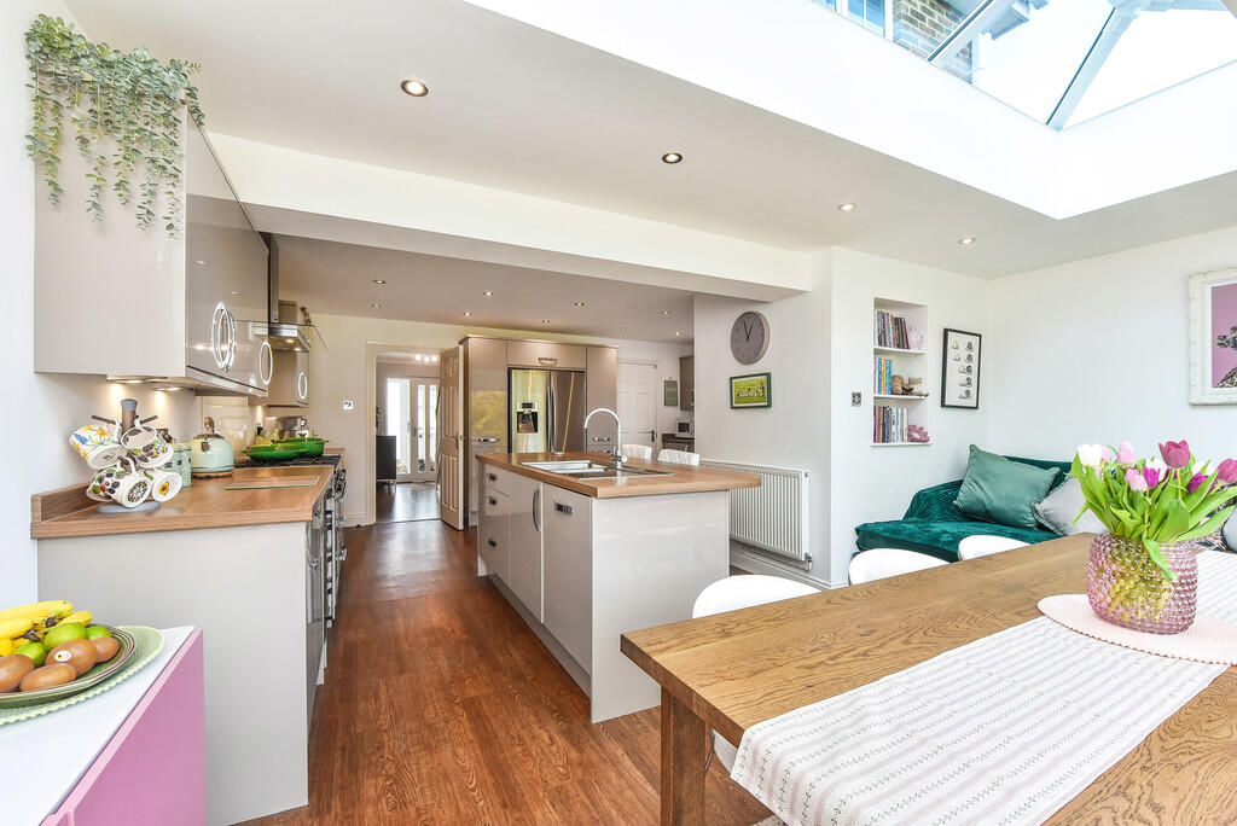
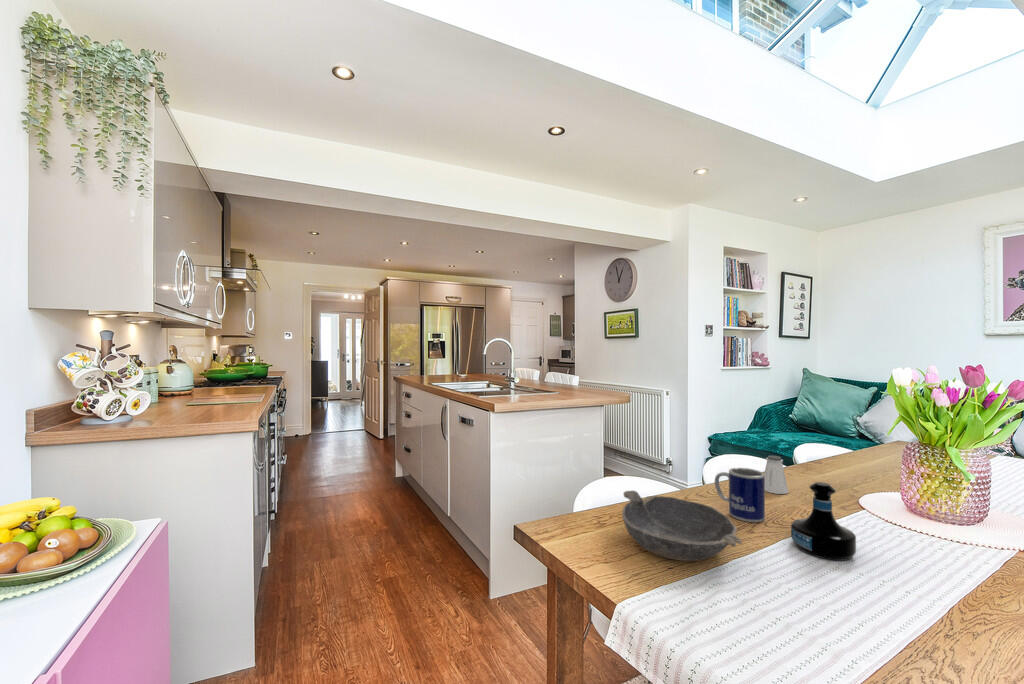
+ tequila bottle (822, 516)
+ bowl (673, 525)
+ saltshaker (774, 473)
+ mug (738, 492)
